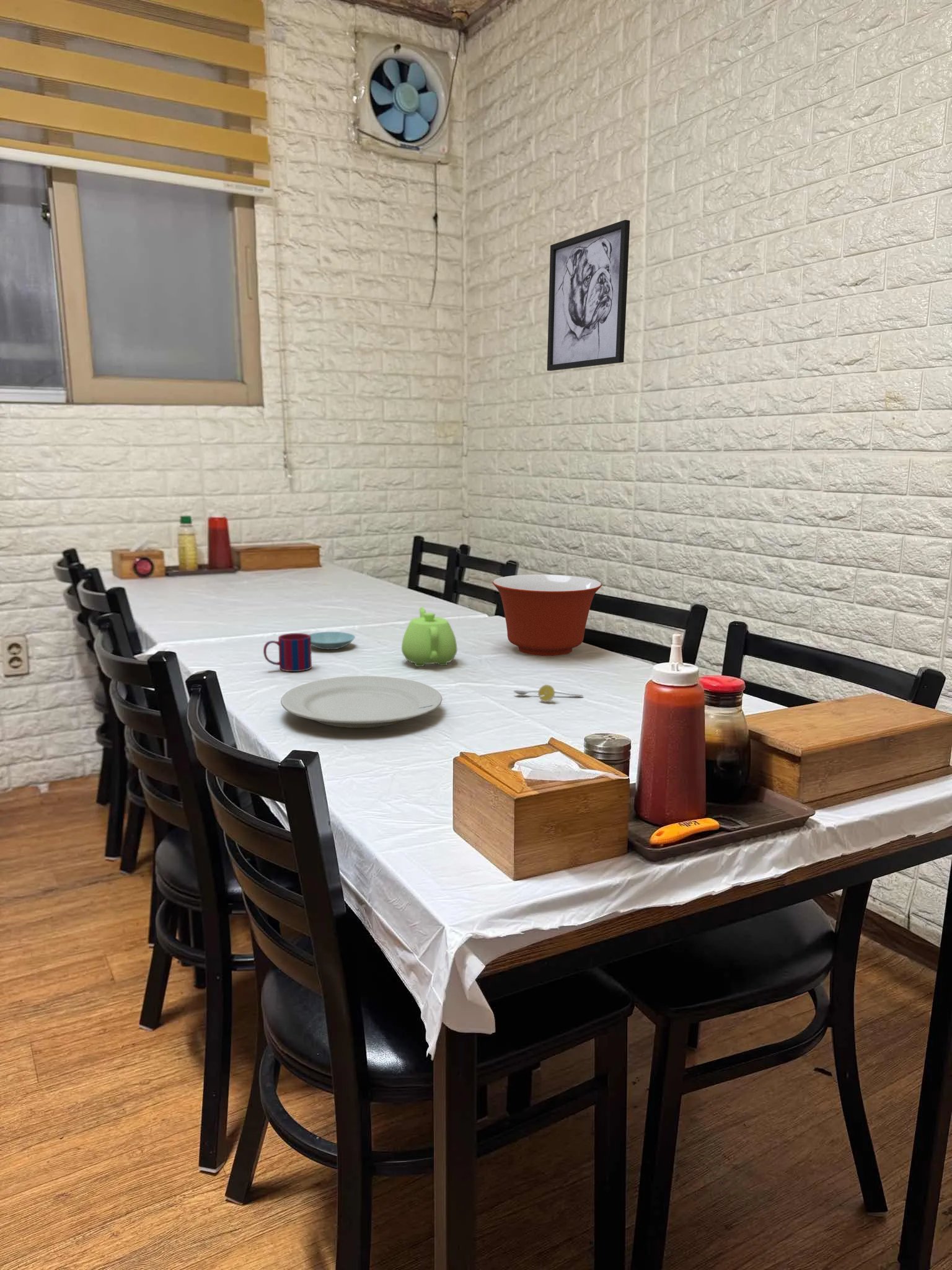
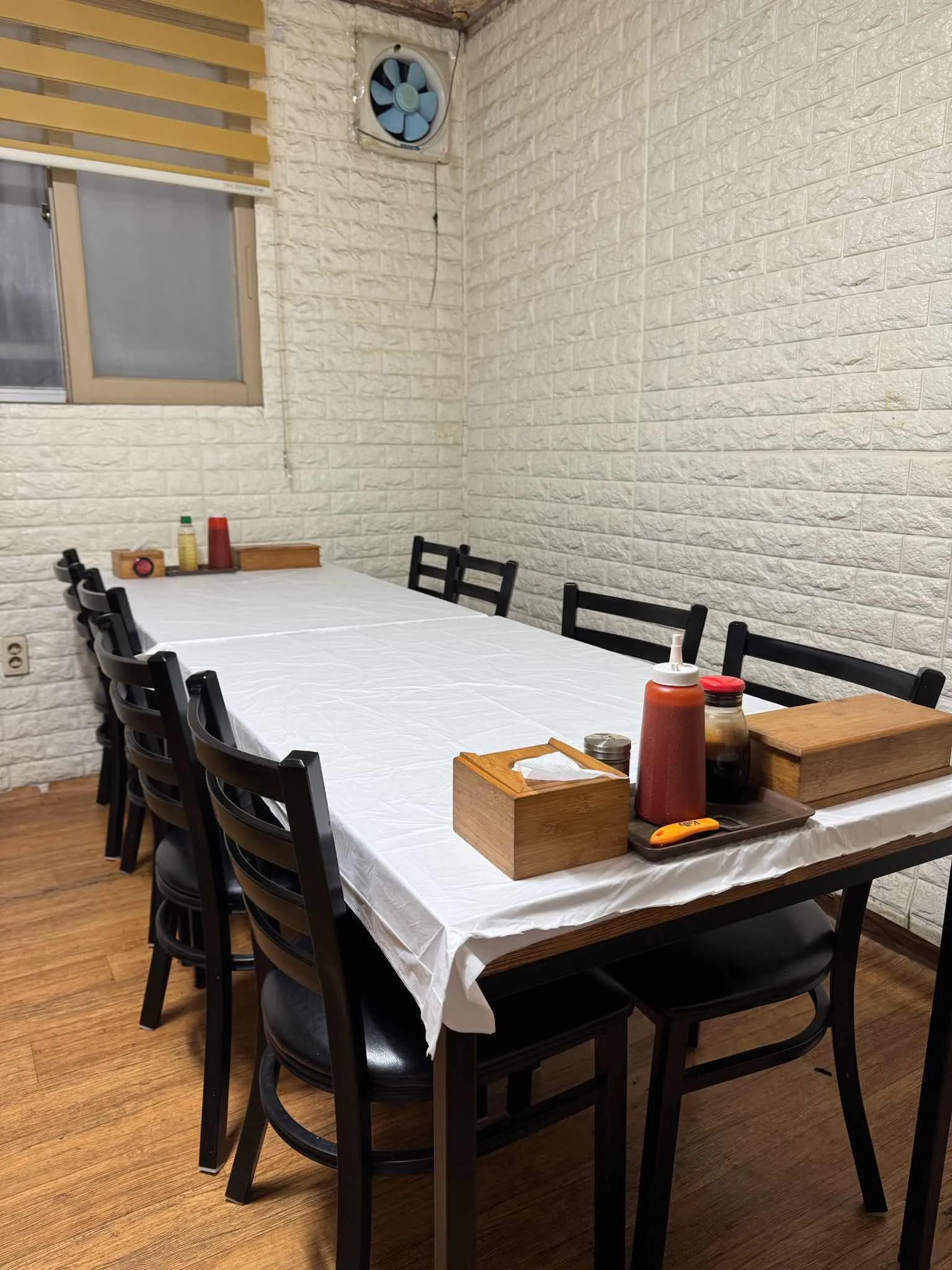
- mixing bowl (546, 616)
- saucer (330, 641)
- chinaware (363, 704)
- spoon (550, 690)
- teapot (428, 636)
- wall art (585, 301)
- mug (287, 652)
